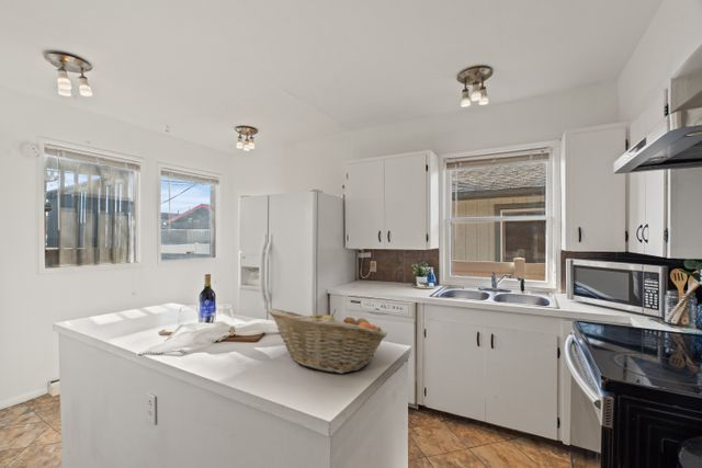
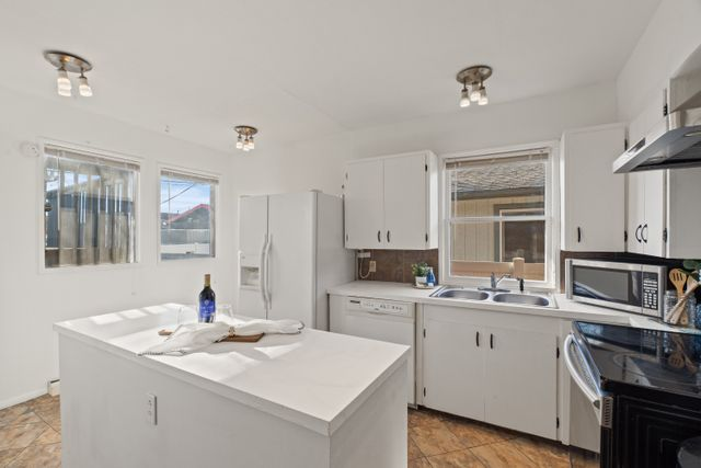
- fruit basket (326, 331)
